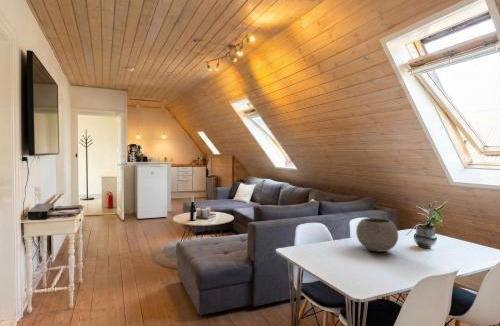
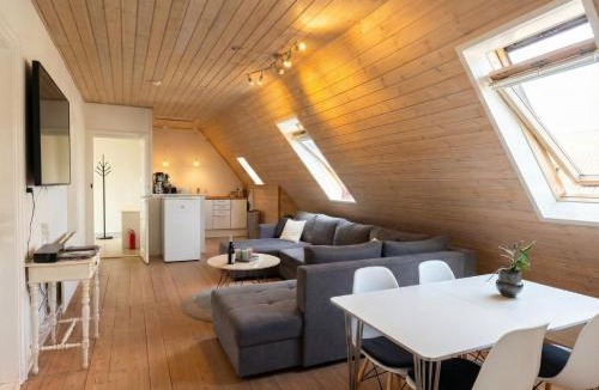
- bowl (376, 235)
